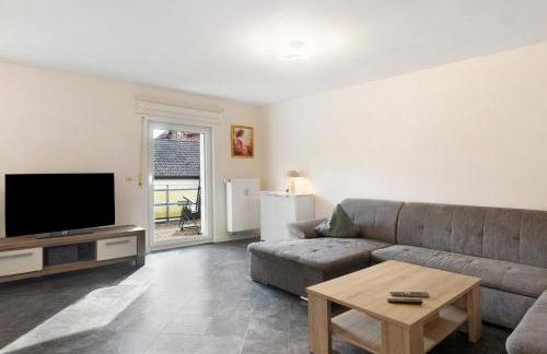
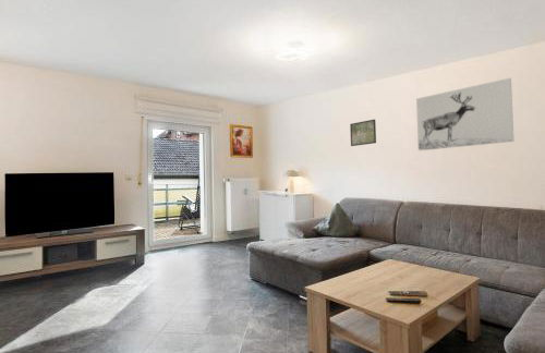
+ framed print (362, 133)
+ wall art (460, 118)
